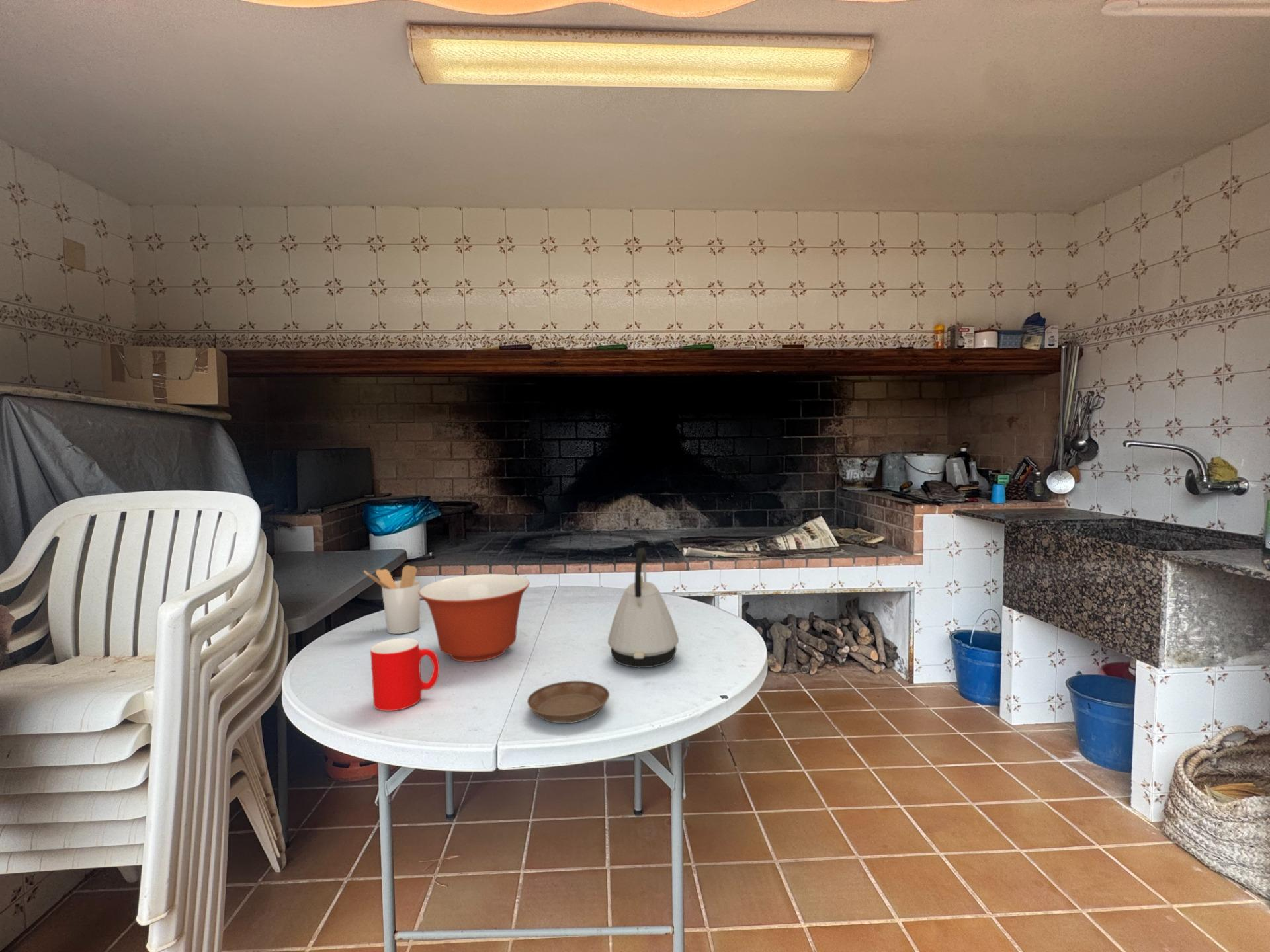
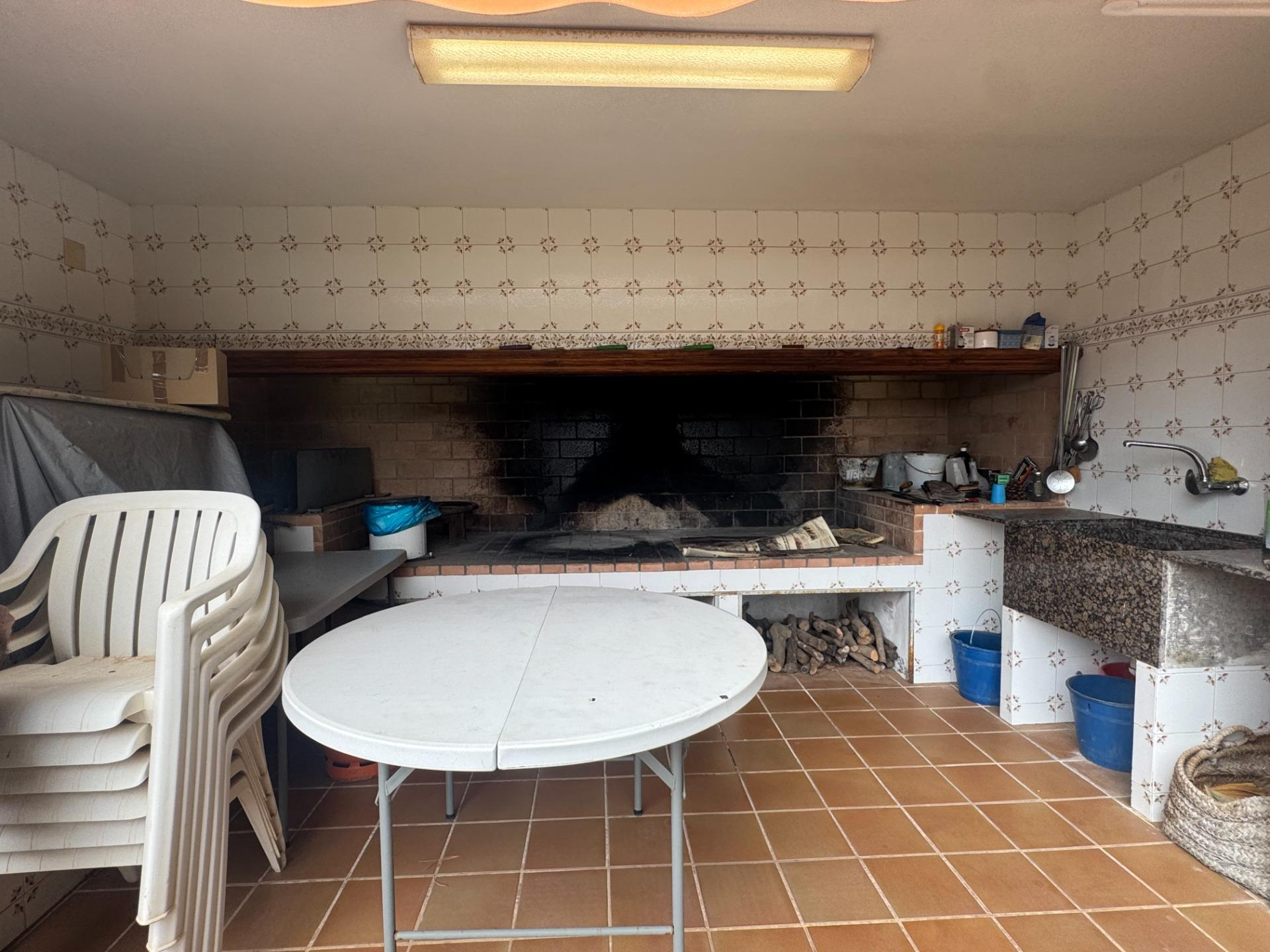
- mixing bowl (477, 619)
- utensil holder (392, 598)
- kettle (642, 603)
- cup (406, 672)
- saucer (569, 703)
